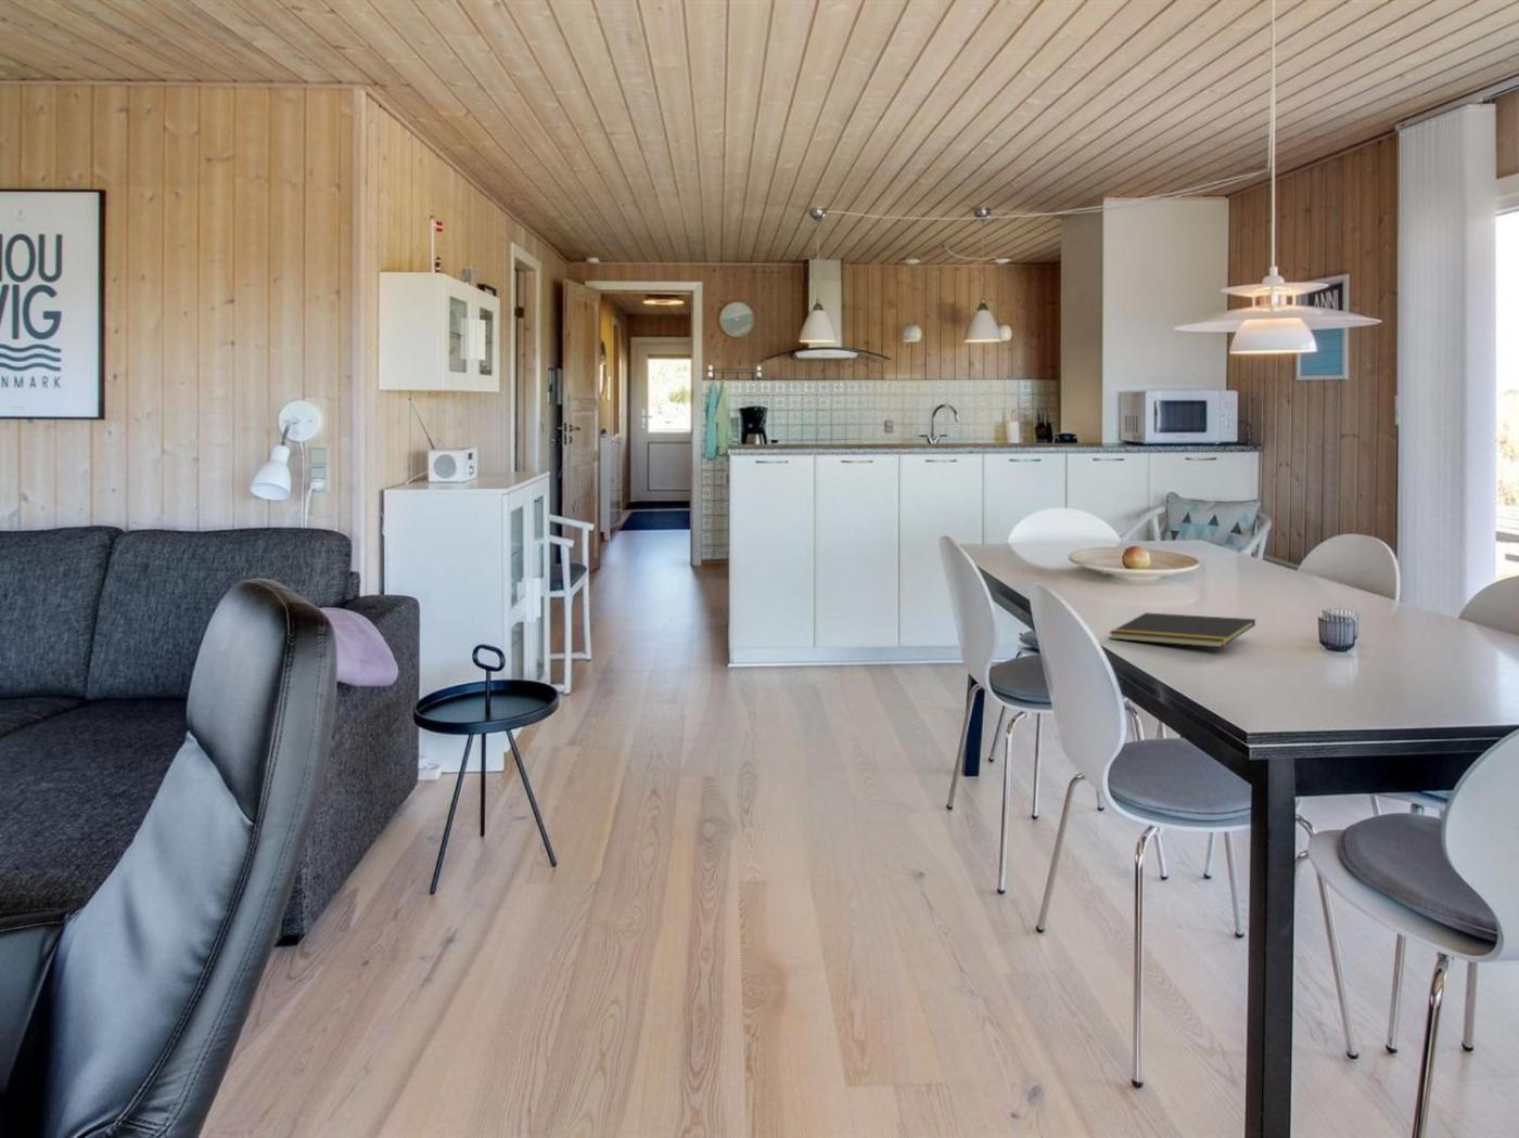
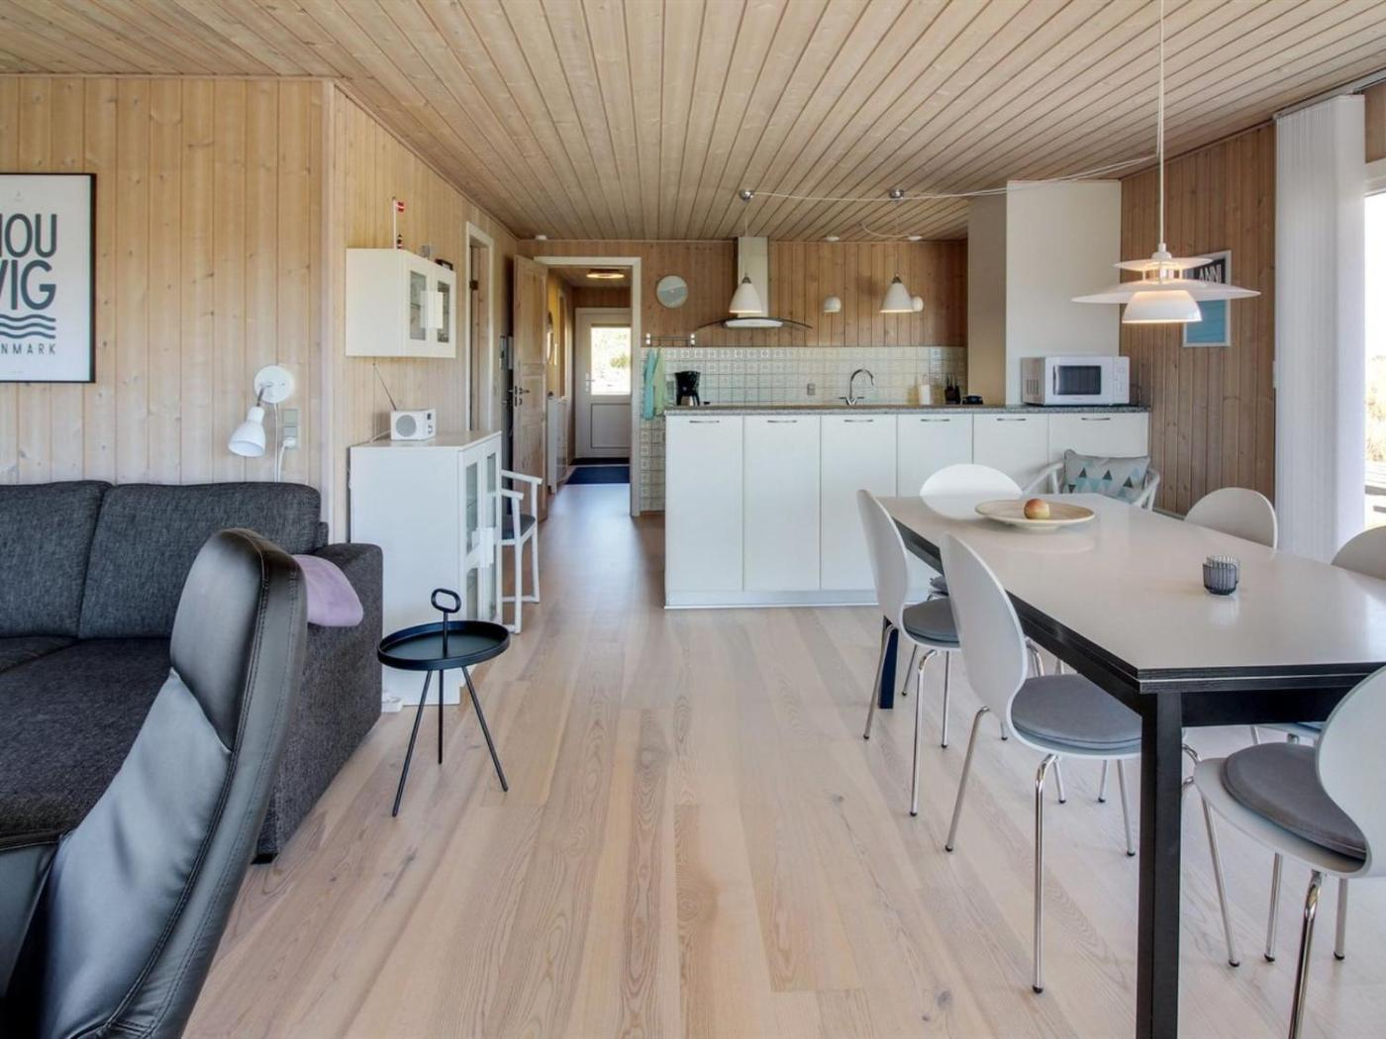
- notepad (1181, 629)
